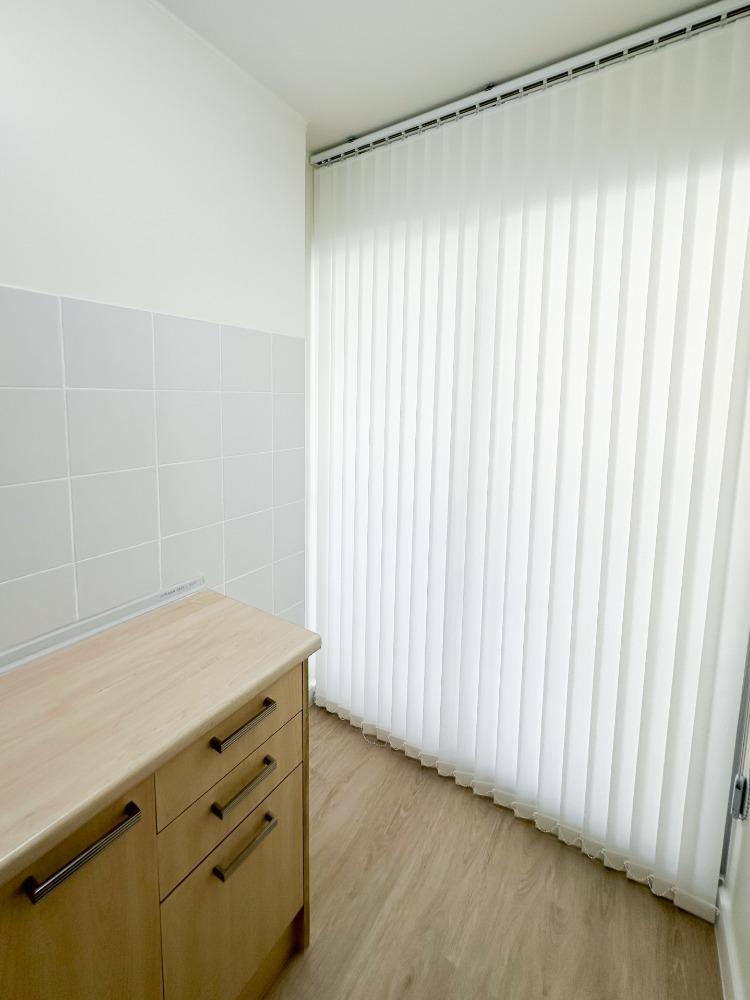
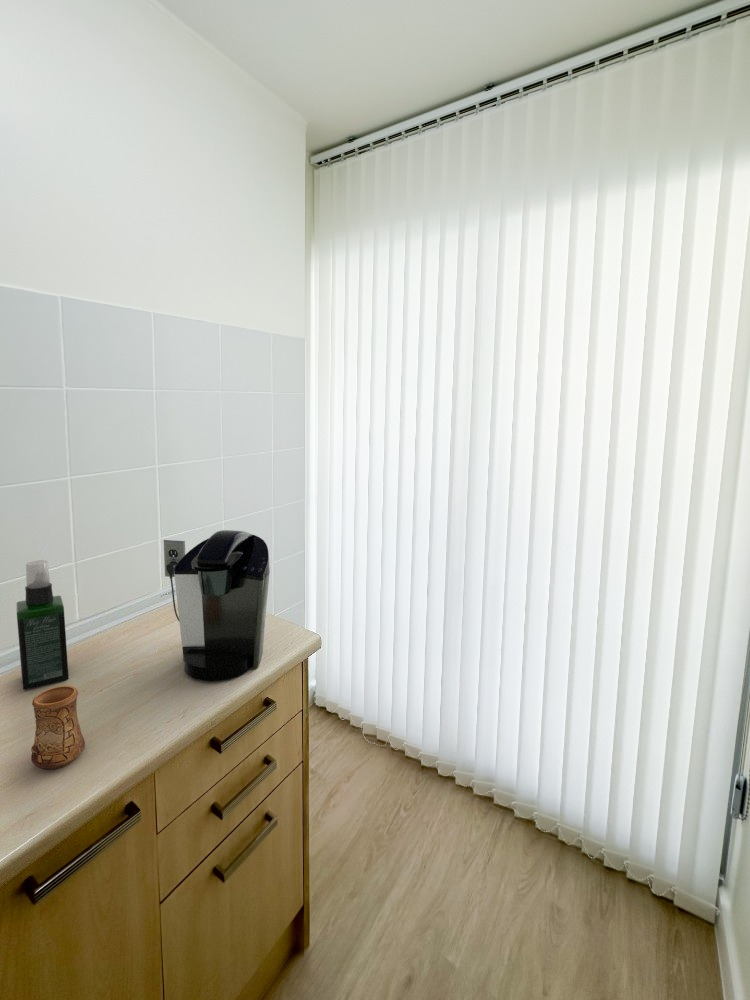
+ cup (57, 726)
+ spray bottle (41, 620)
+ coffee maker (202, 594)
